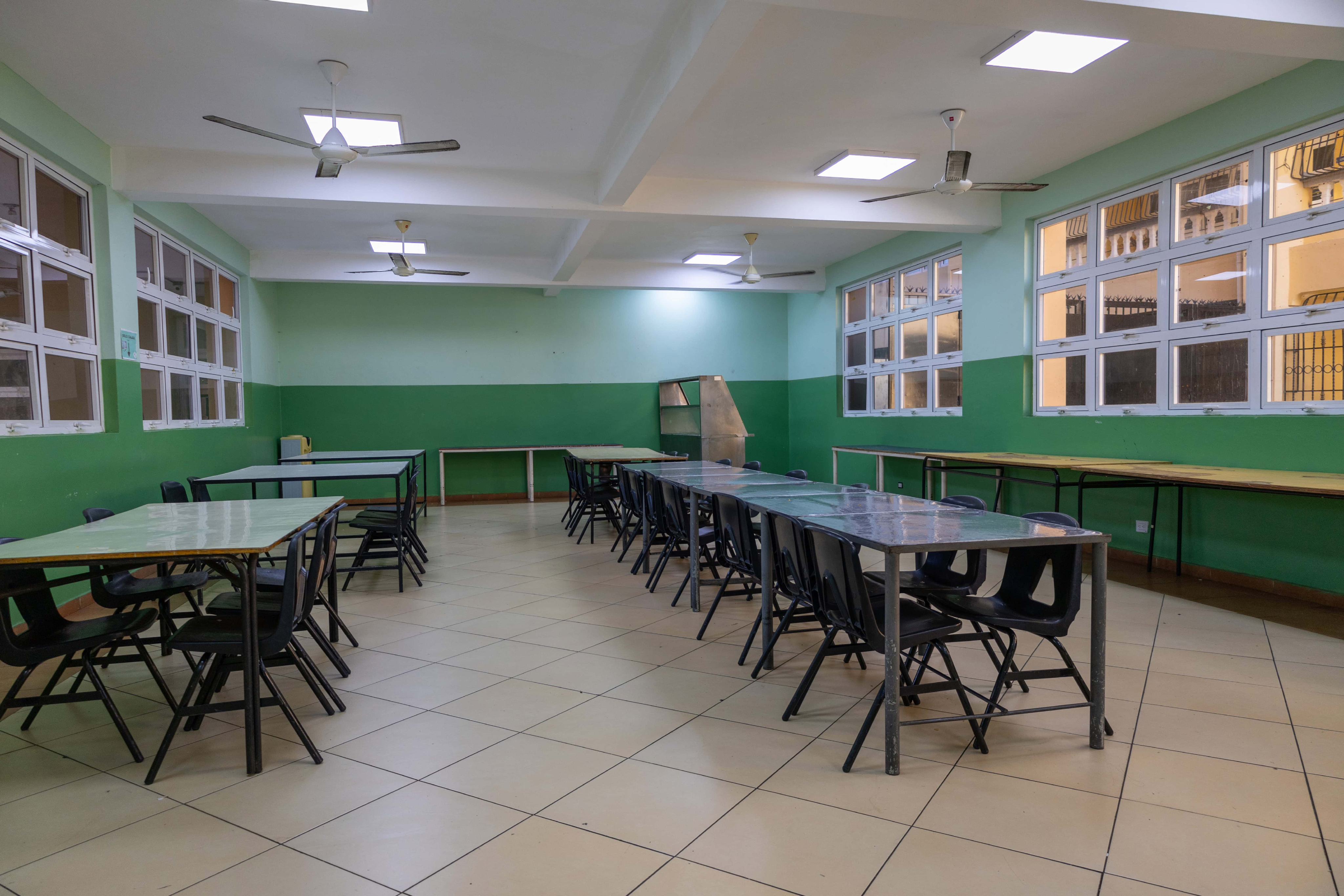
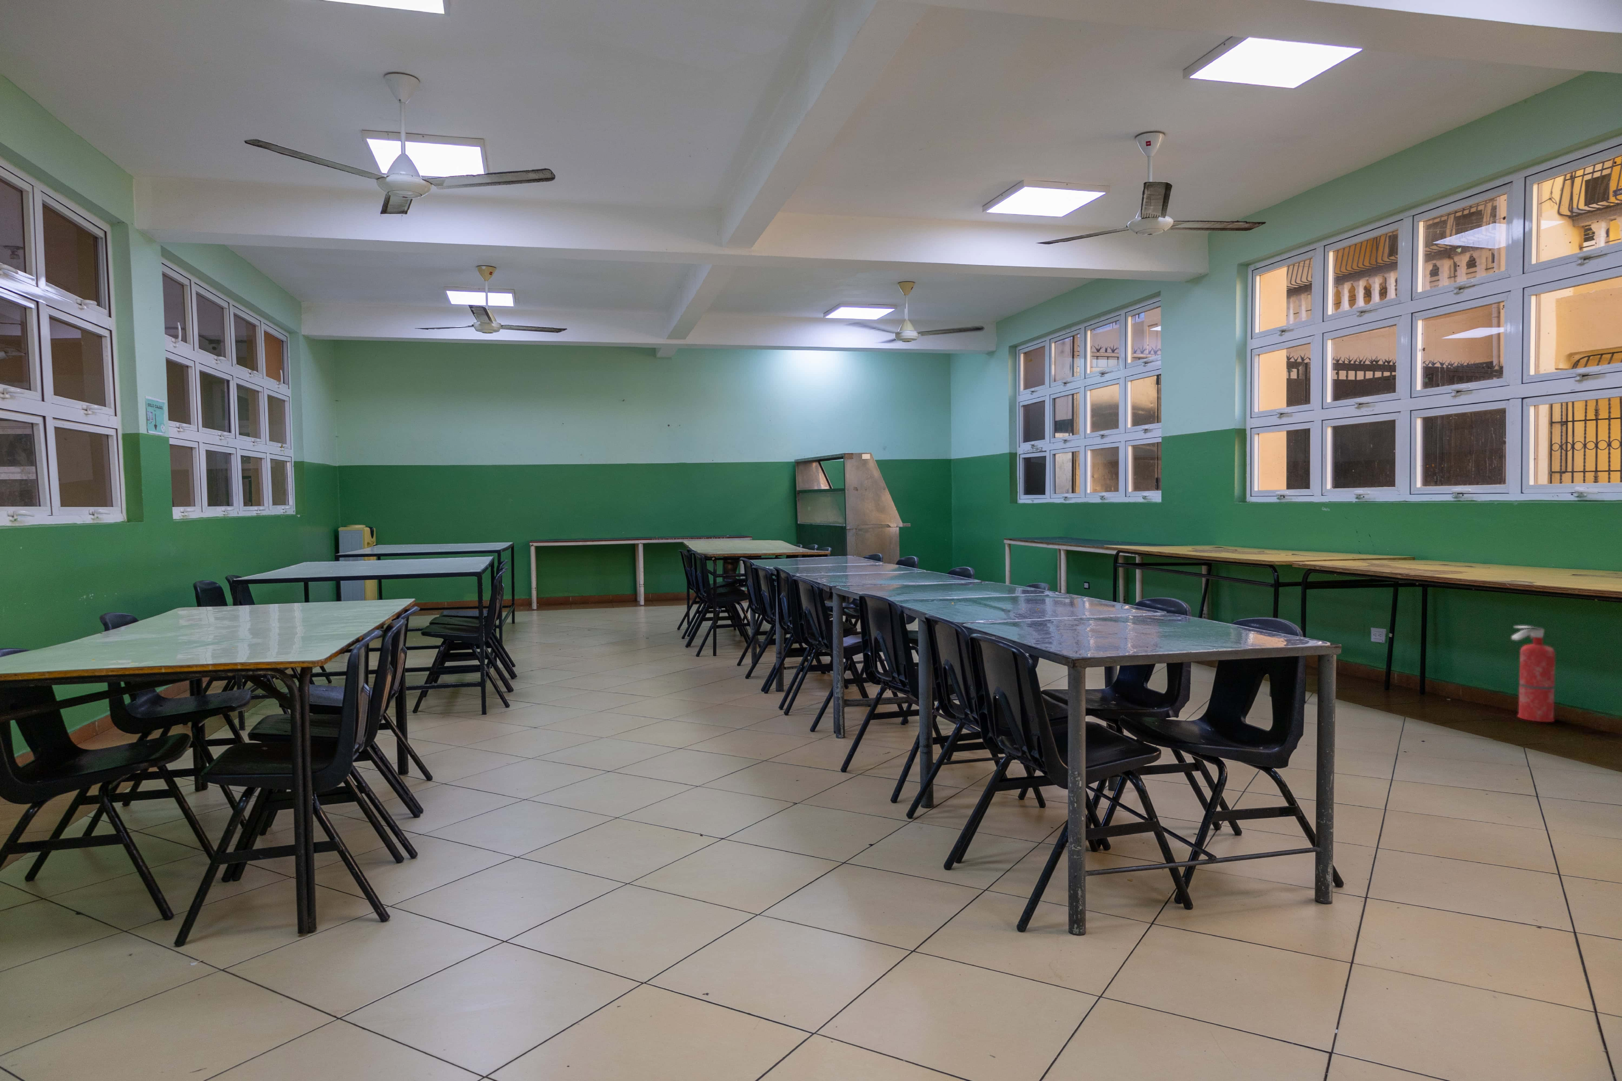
+ fire extinguisher (1534, 672)
